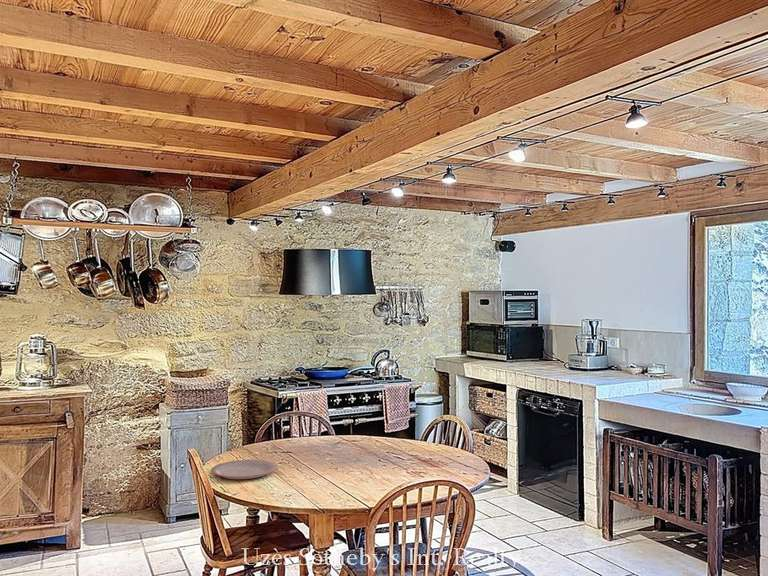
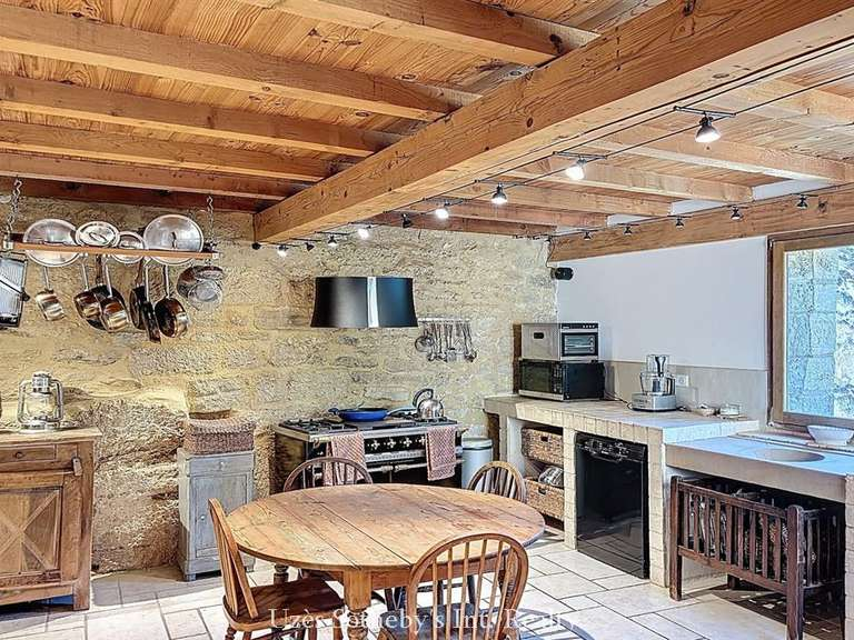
- plate (244, 470)
